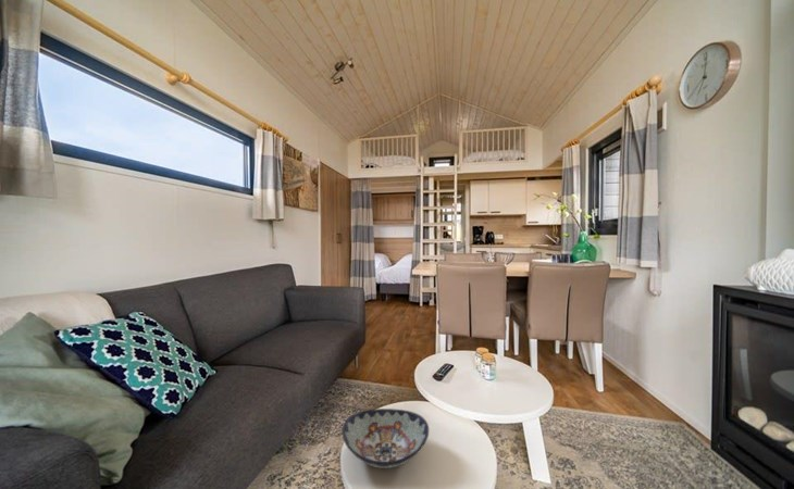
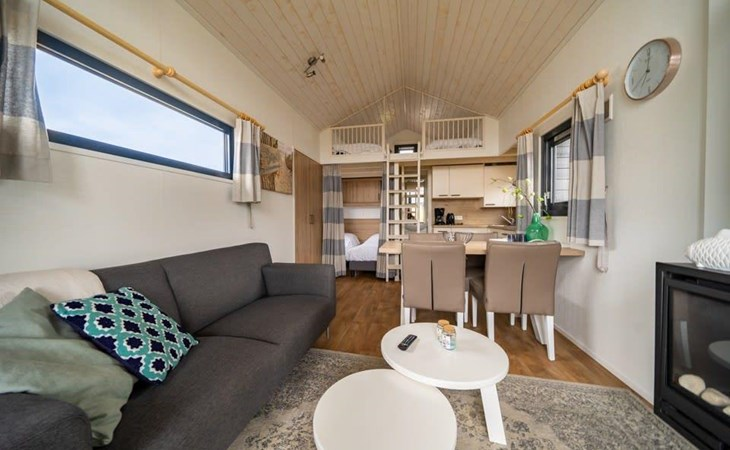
- decorative bowl (385, 440)
